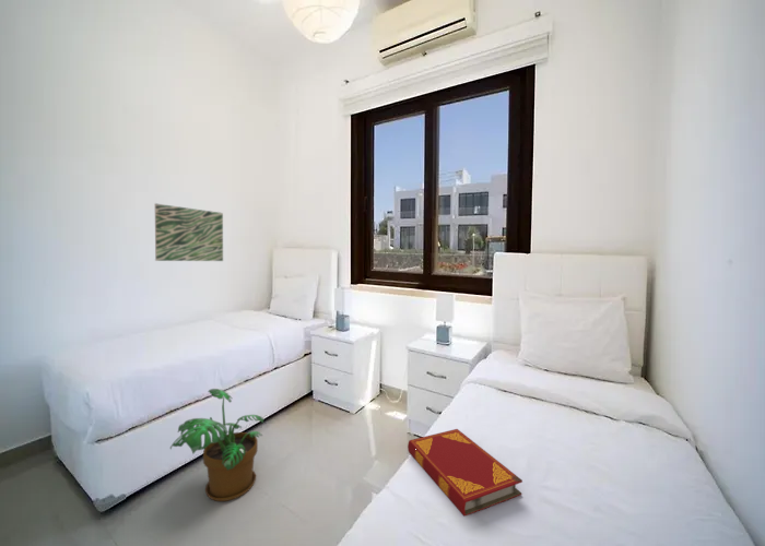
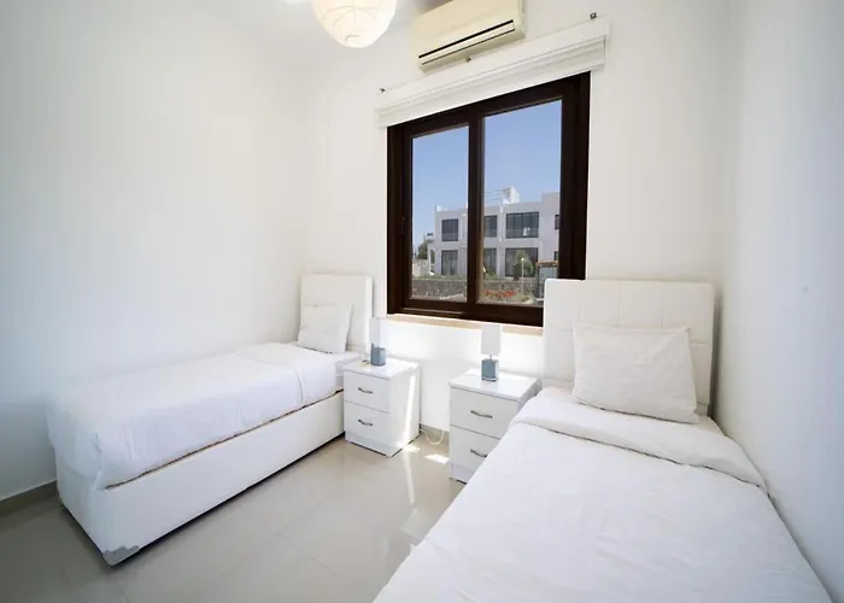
- potted plant (214, 447)
- wall art (191, 235)
- hardback book (459, 464)
